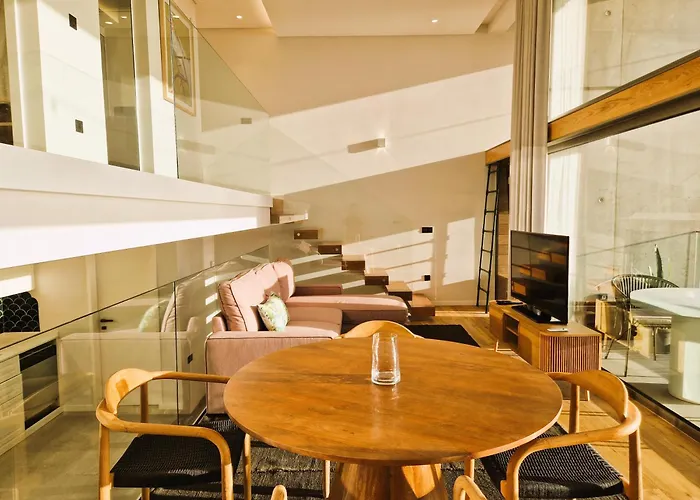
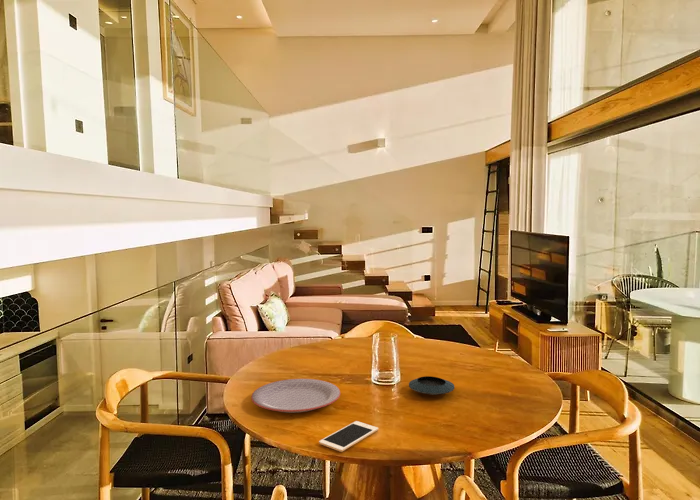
+ plate (296, 396)
+ saucer (431, 384)
+ cell phone (349, 435)
